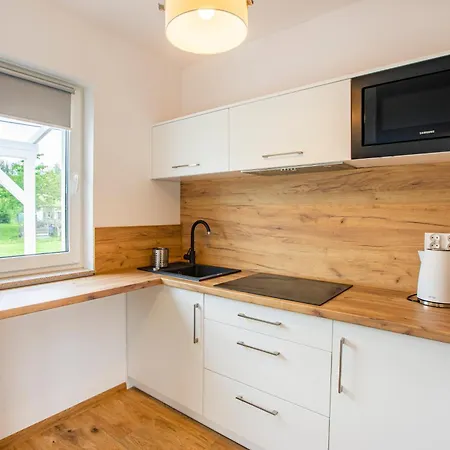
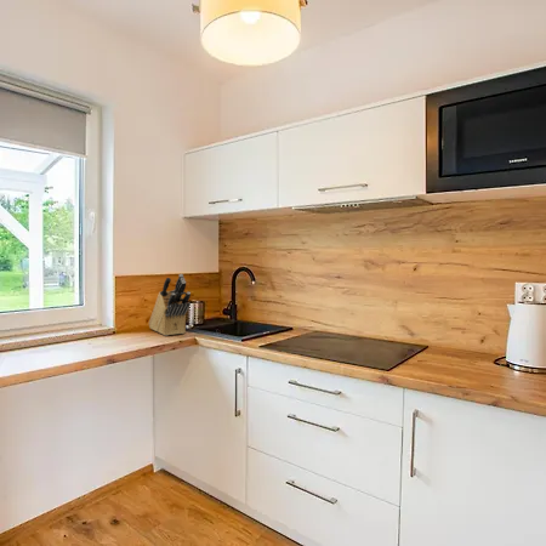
+ knife block (169, 302)
